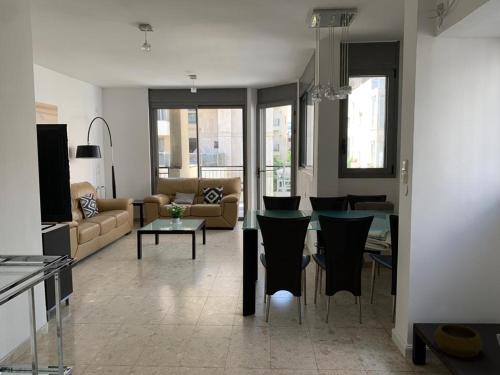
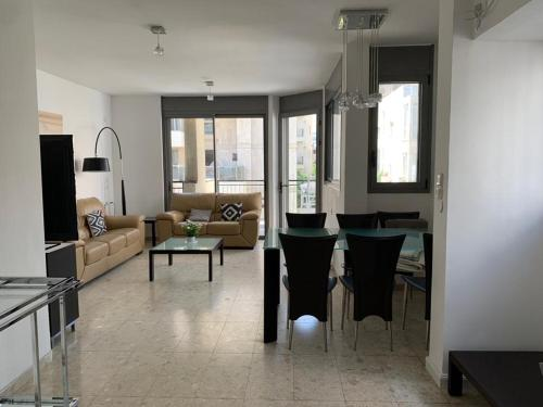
- decorative bowl (457, 340)
